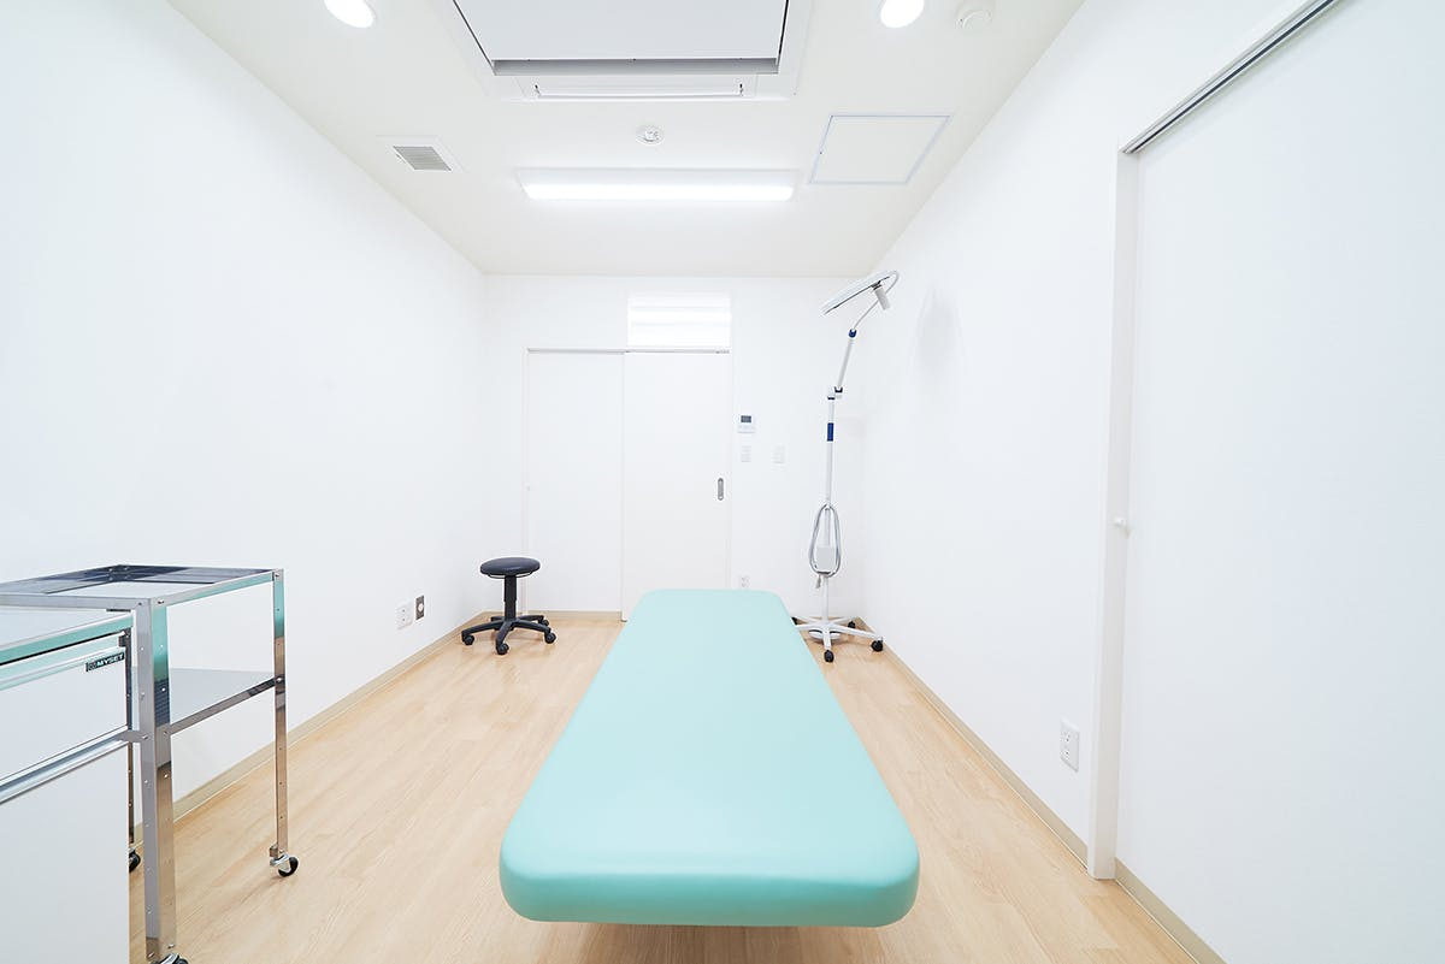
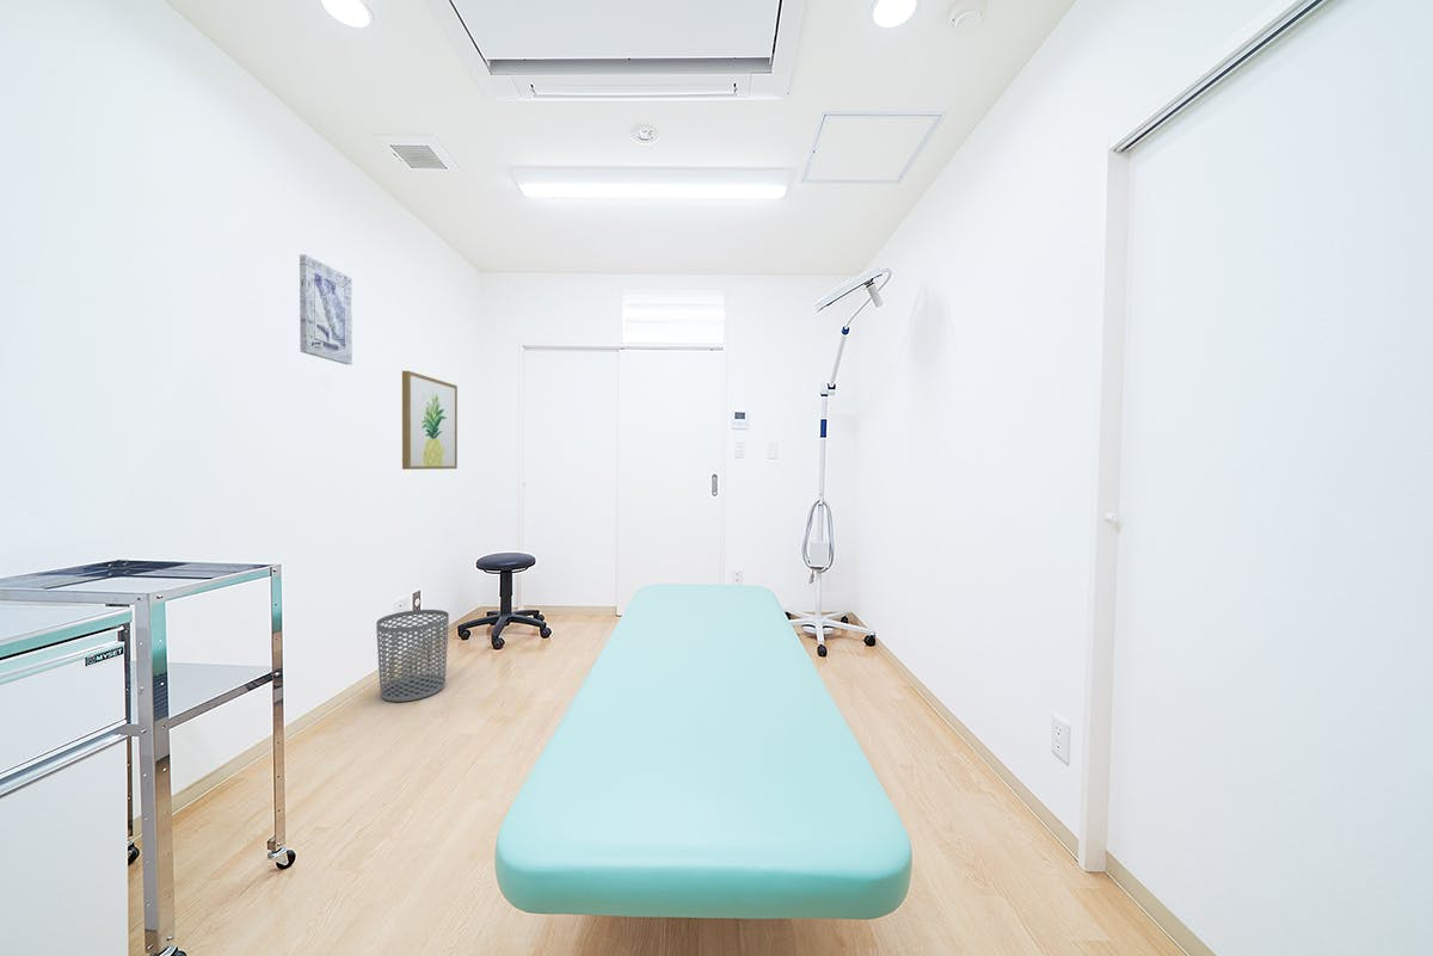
+ waste bin (413, 654)
+ wall art (327, 313)
+ wall art (431, 424)
